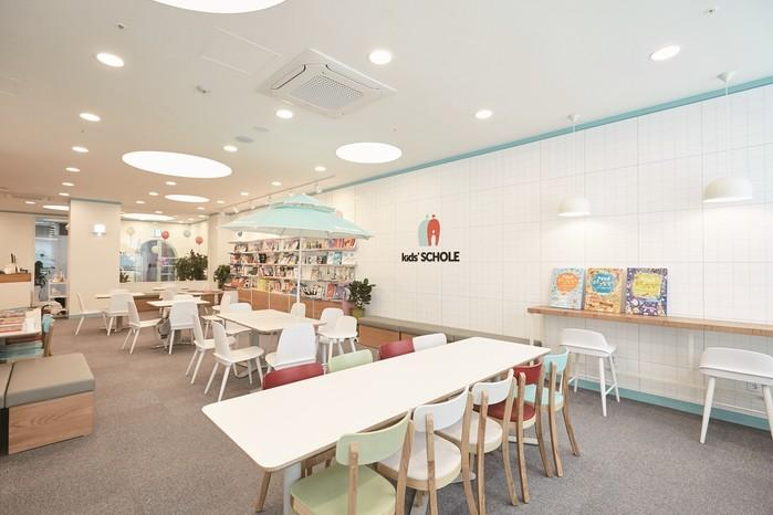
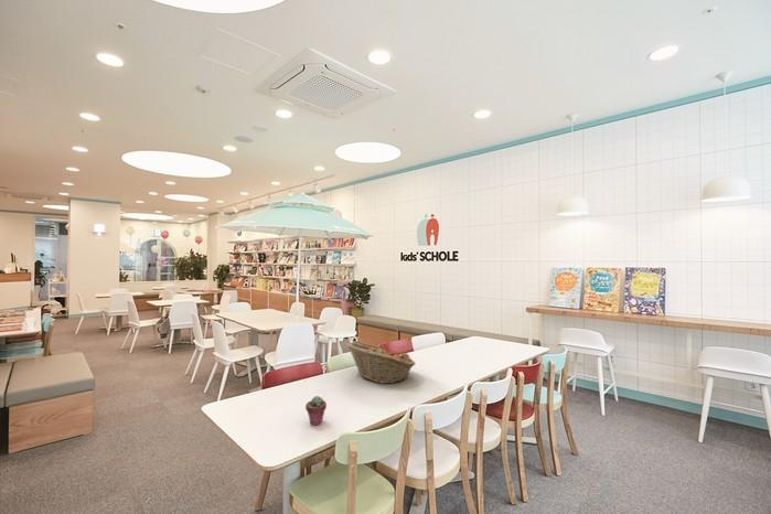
+ potted succulent (315, 408)
+ fruit basket (379, 358)
